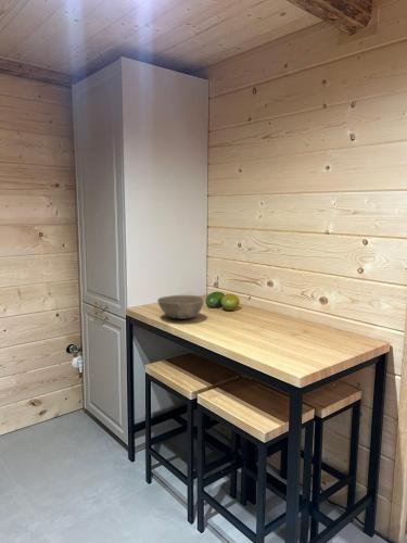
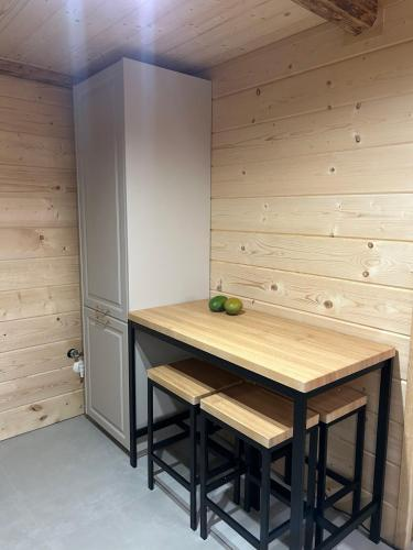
- bowl (180, 307)
